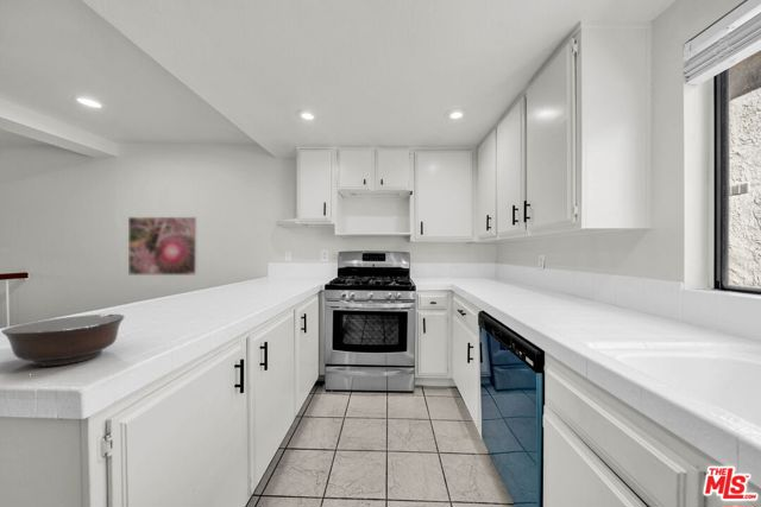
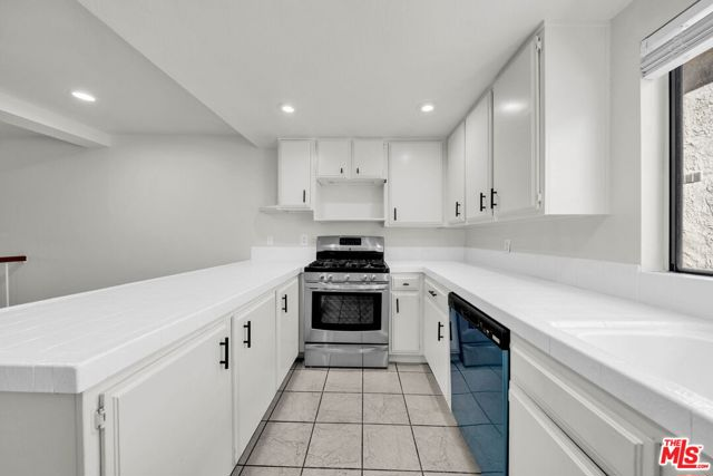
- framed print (163, 246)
- bowl (68, 340)
